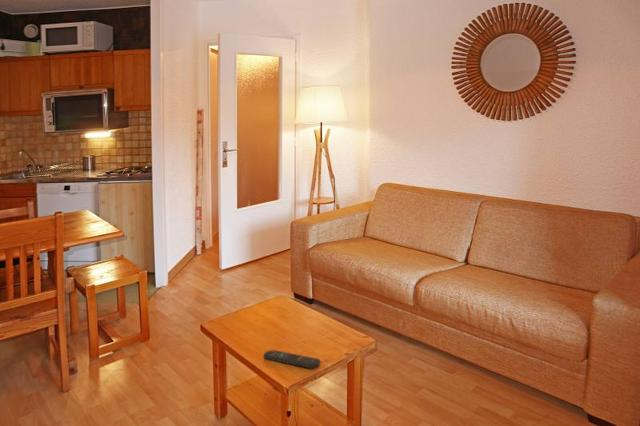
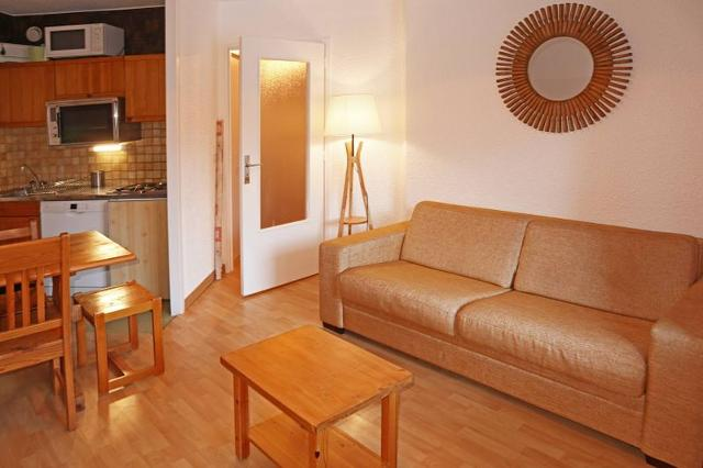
- remote control (291, 358)
